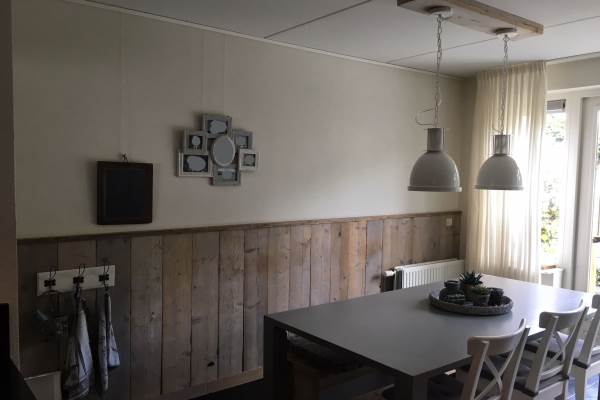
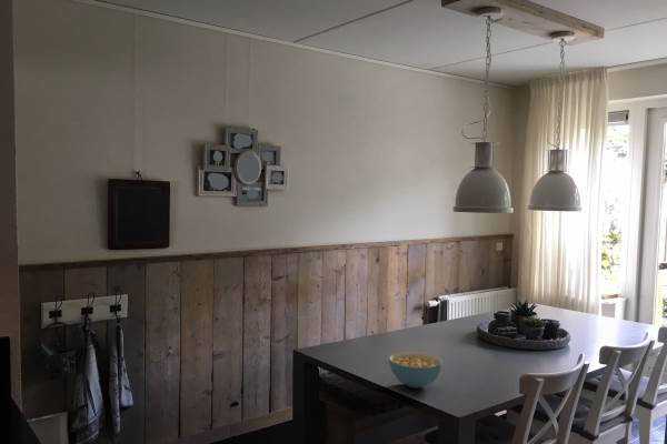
+ cereal bowl (415, 372)
